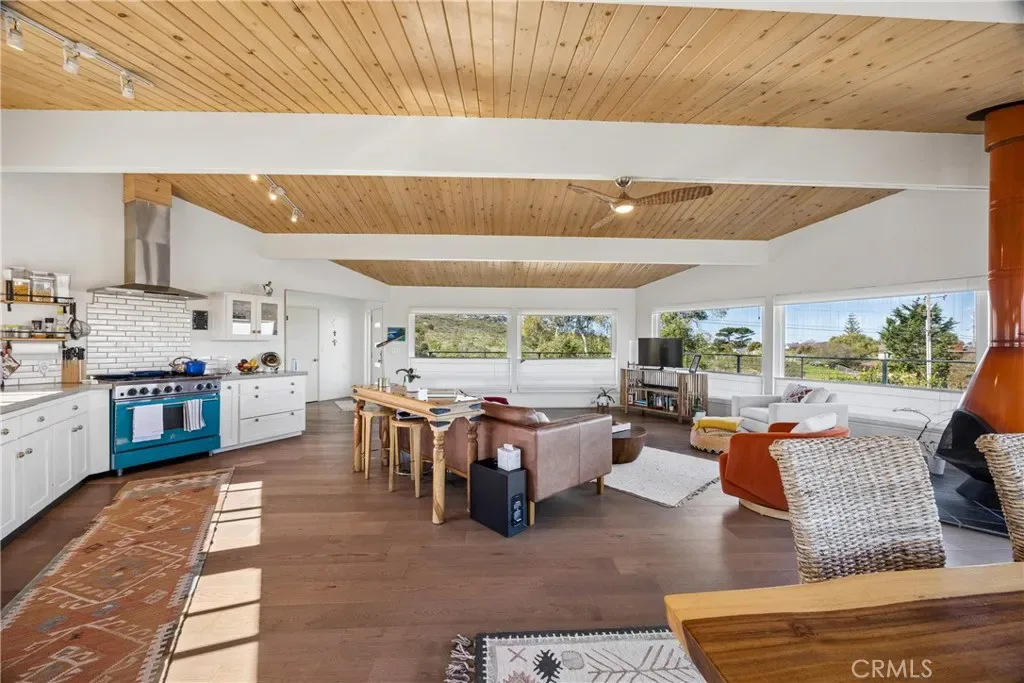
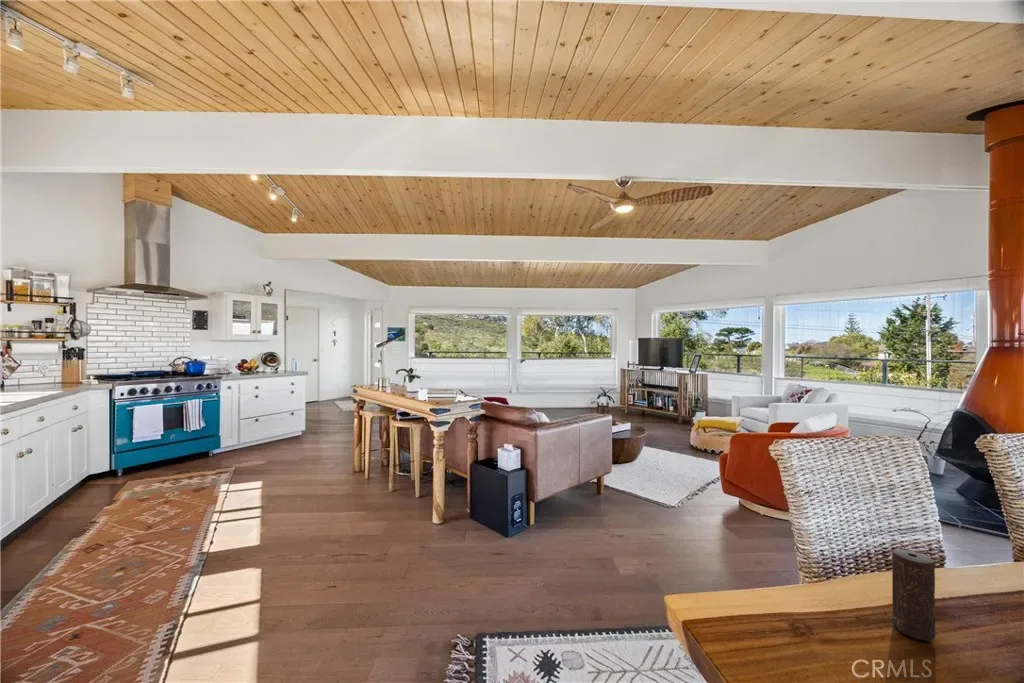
+ candle (913, 593)
